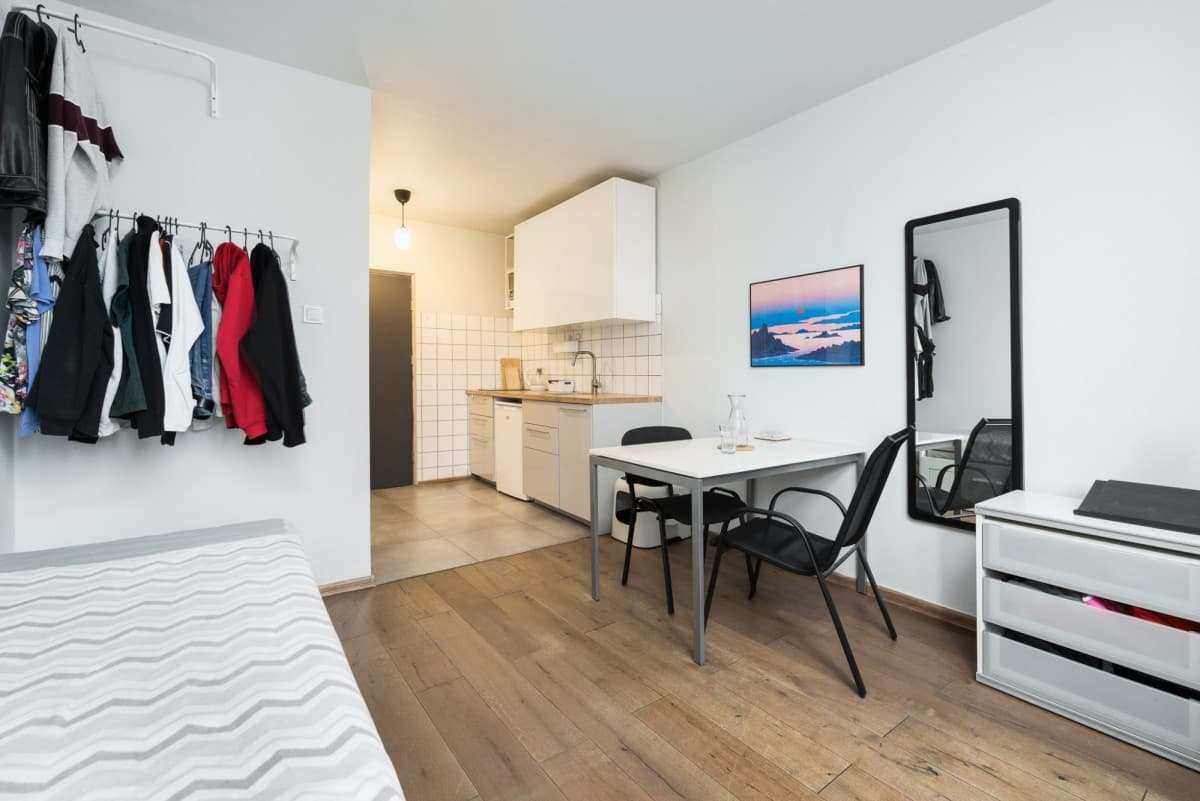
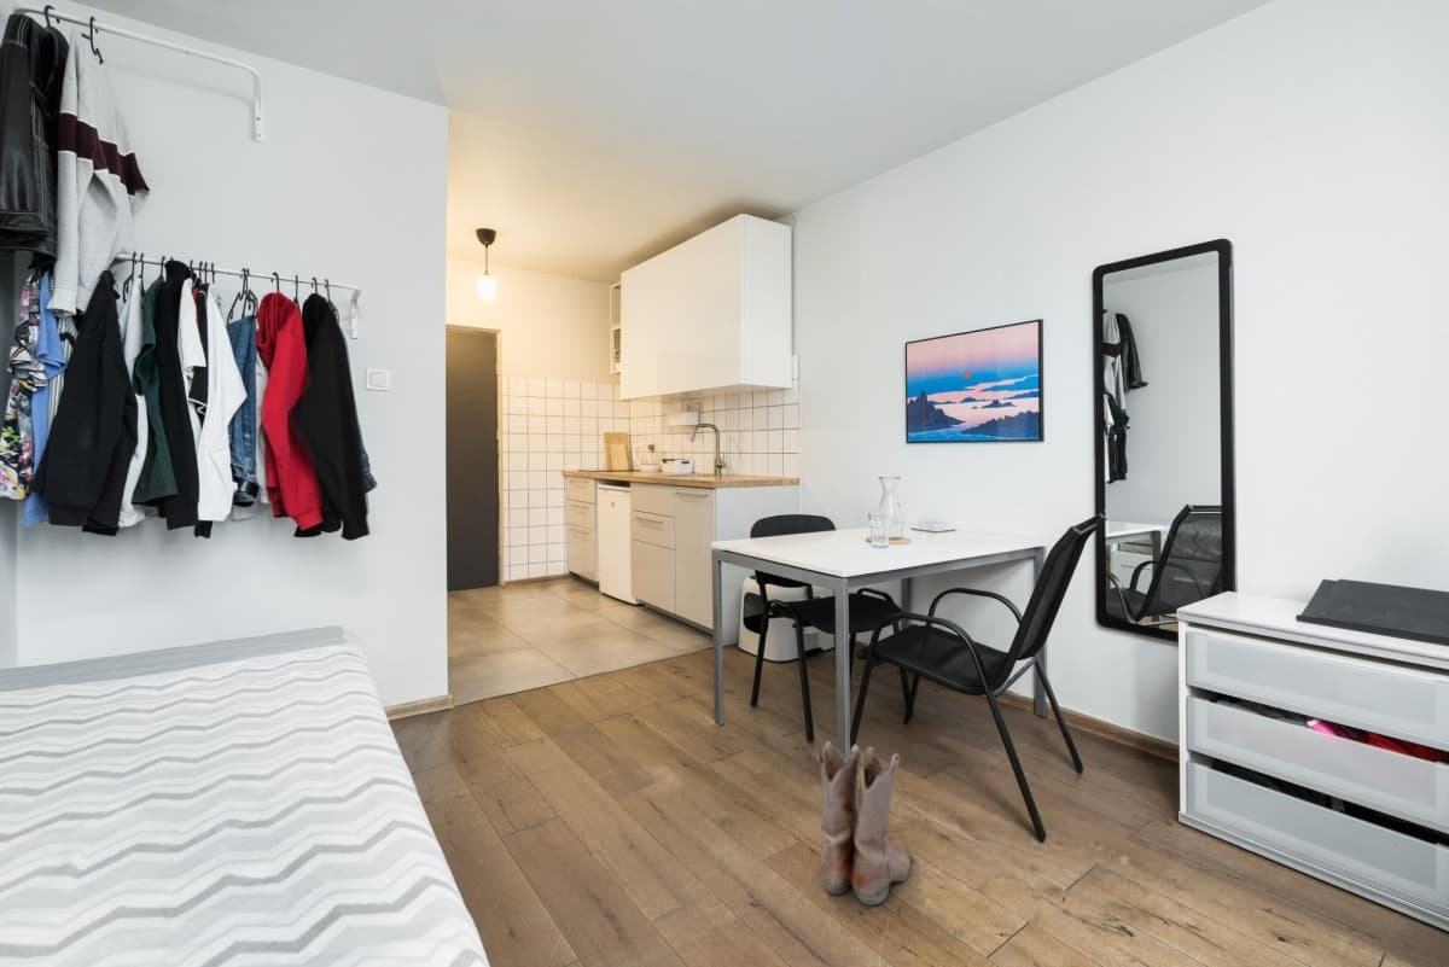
+ boots (865, 804)
